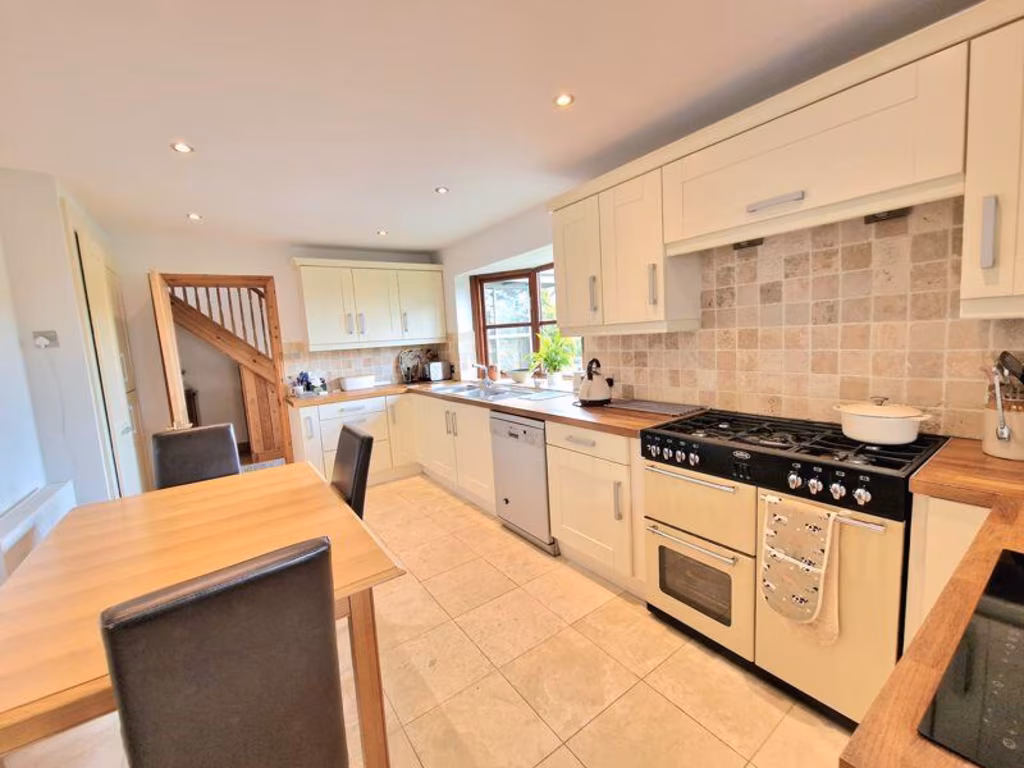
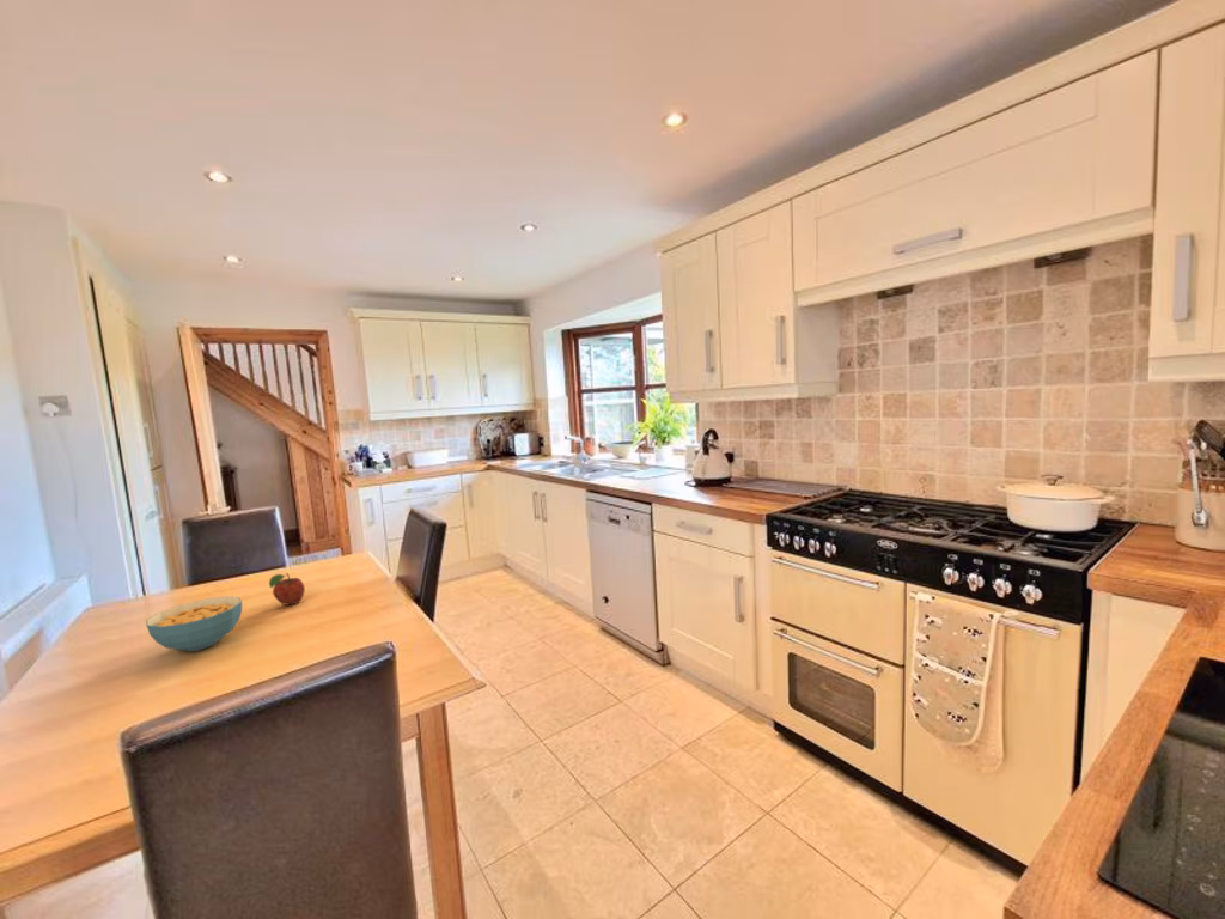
+ fruit (286, 588)
+ cereal bowl (199, 627)
